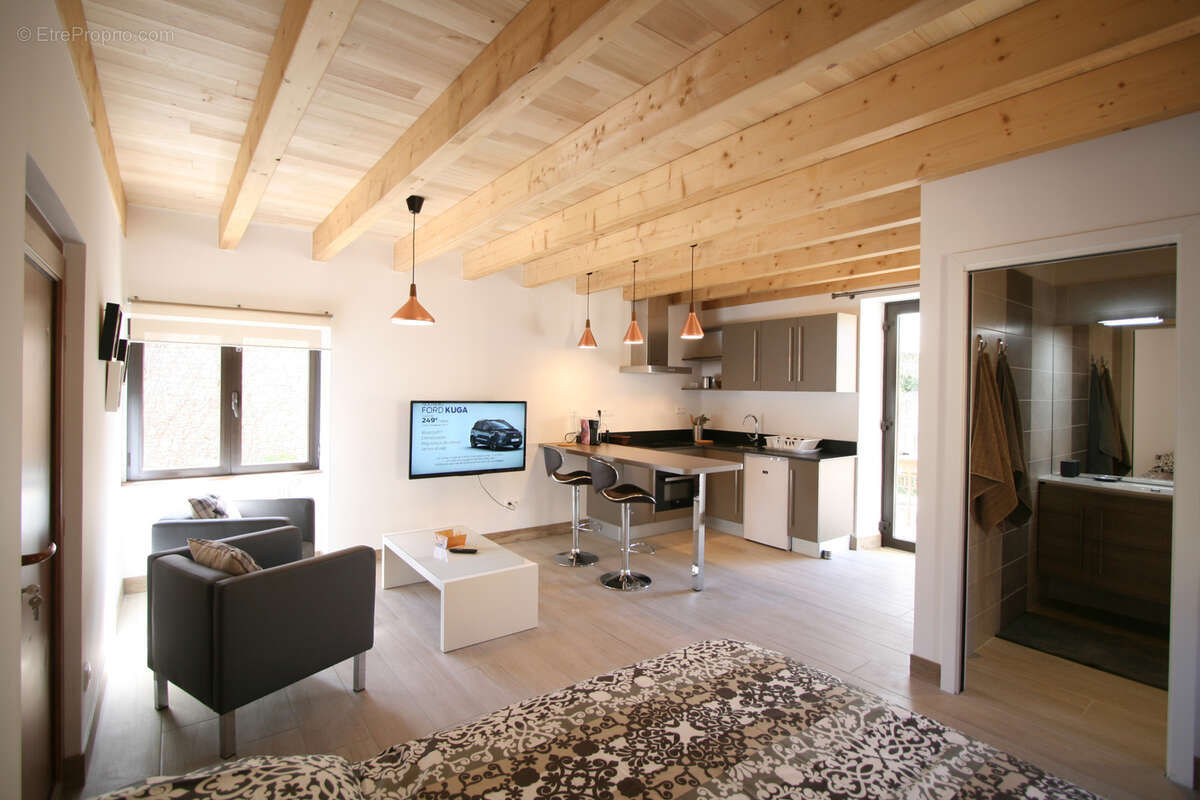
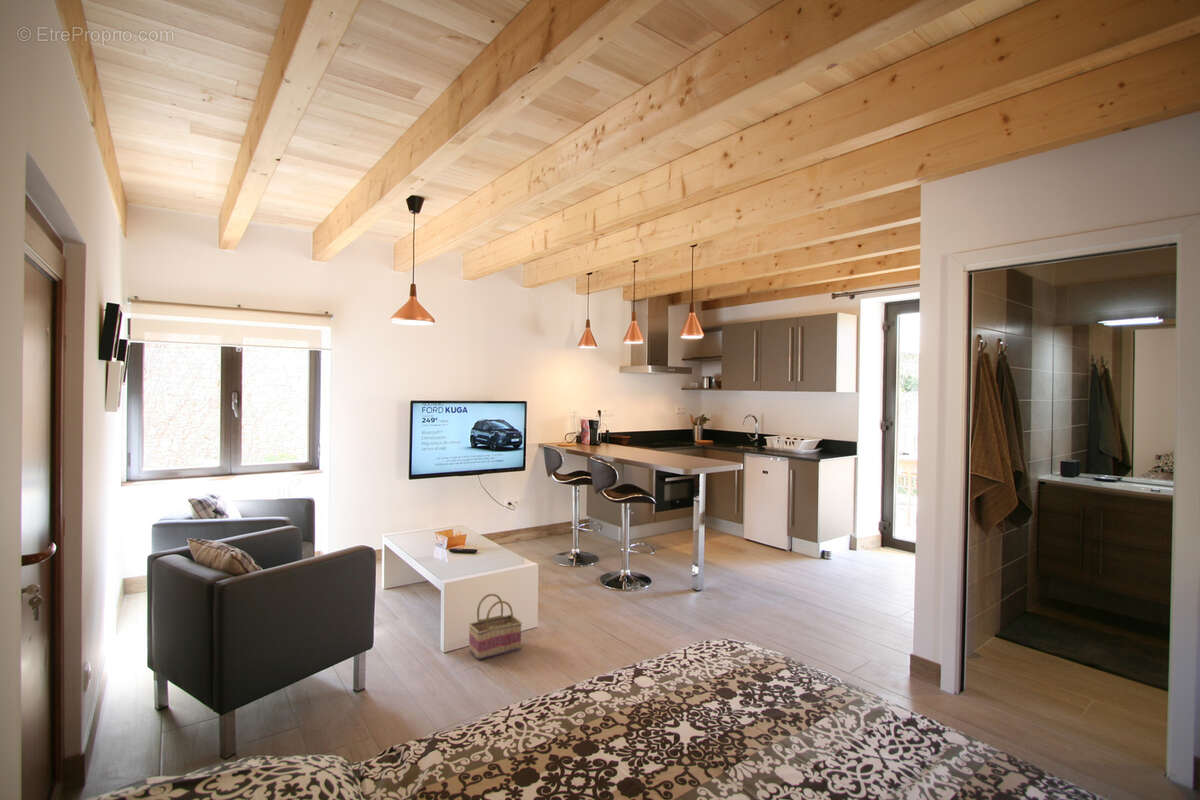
+ basket (495, 623)
